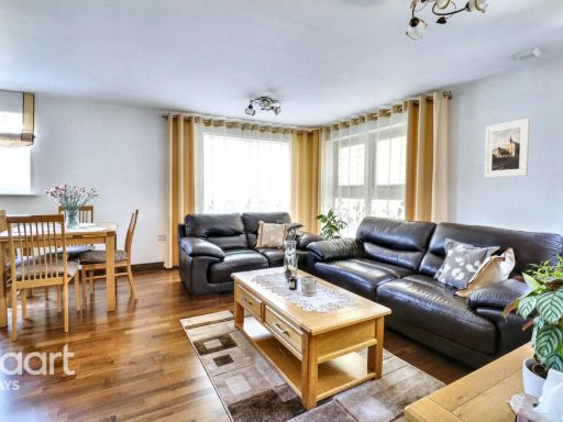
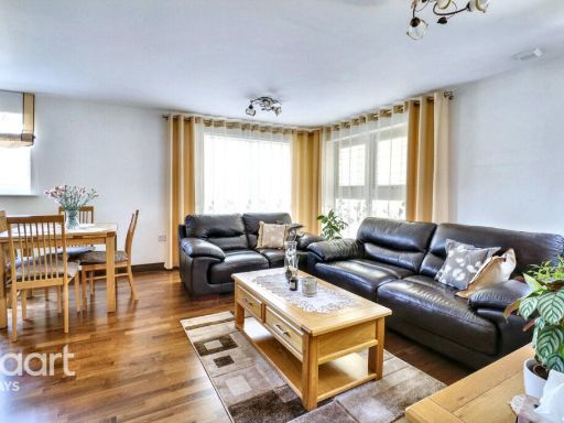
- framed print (505, 149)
